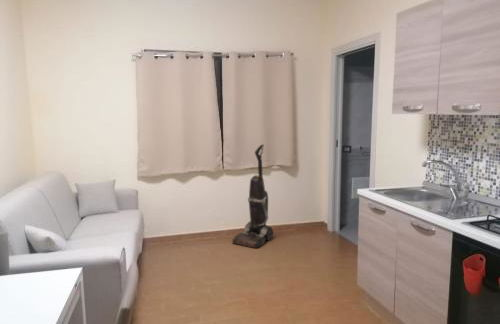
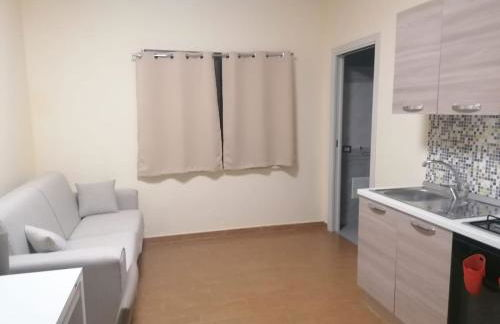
- vacuum cleaner (252, 193)
